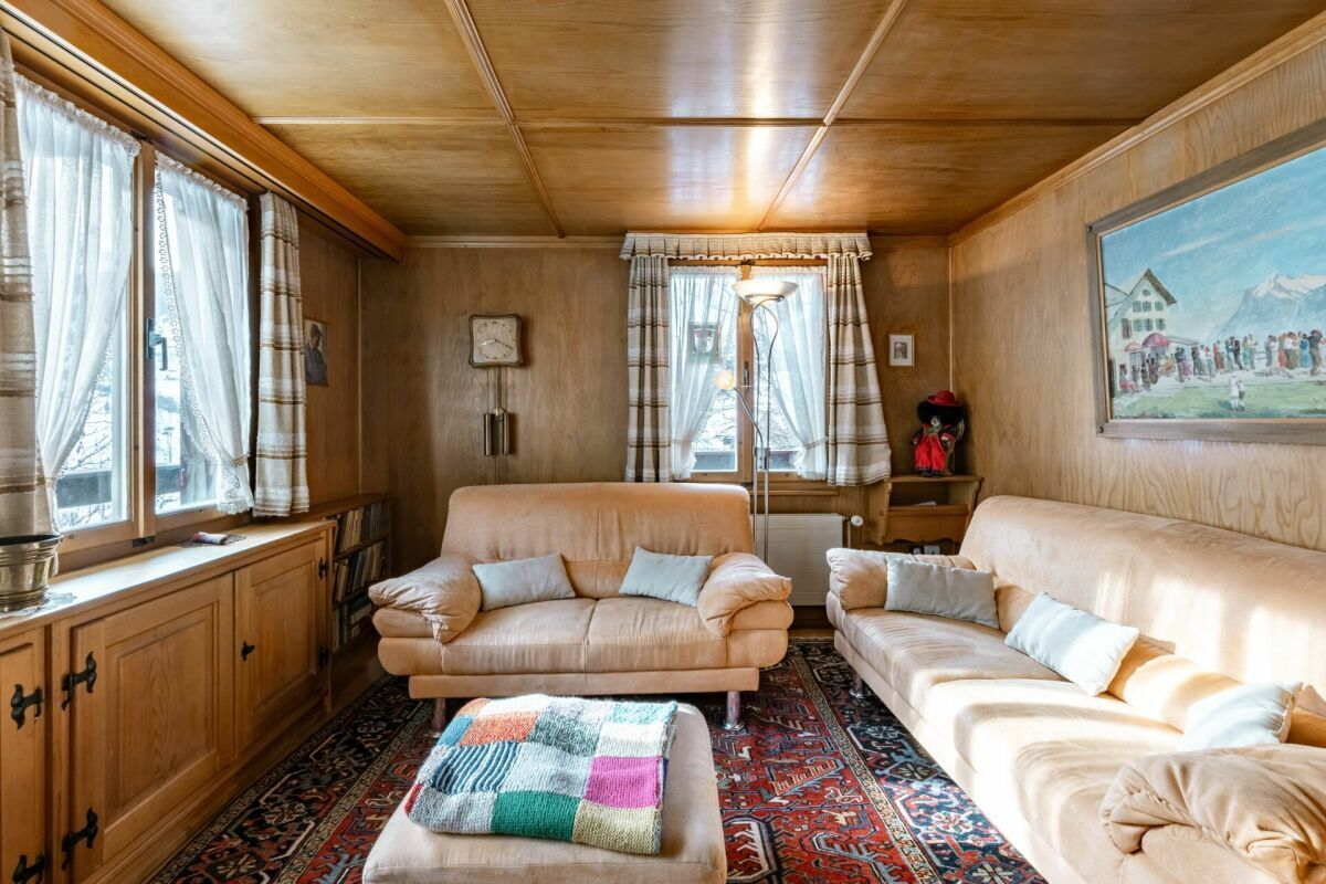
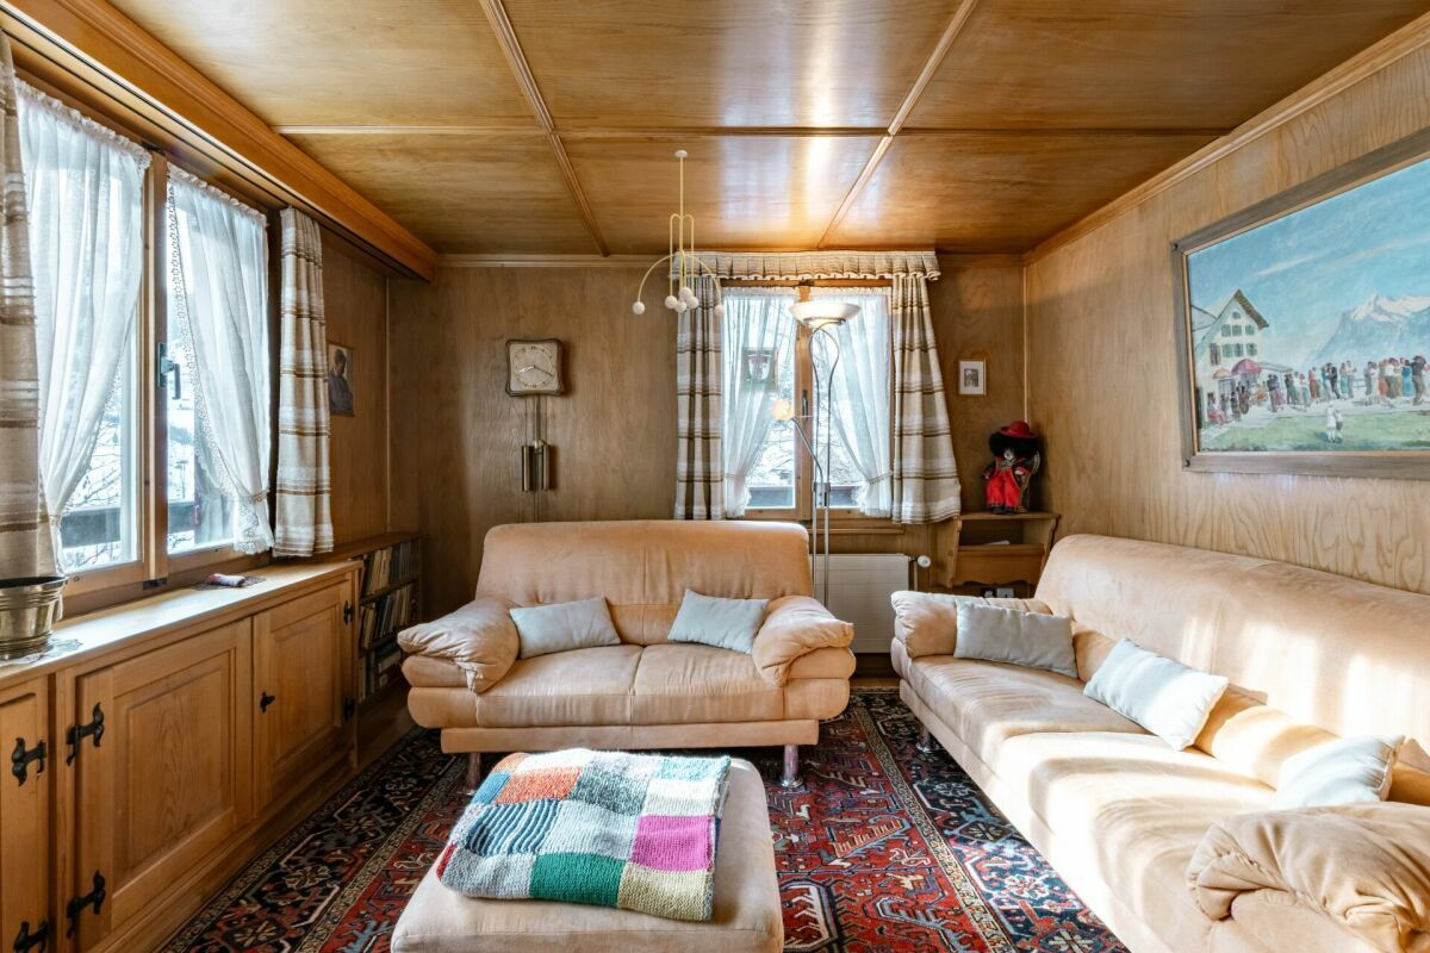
+ chandelier (679, 229)
